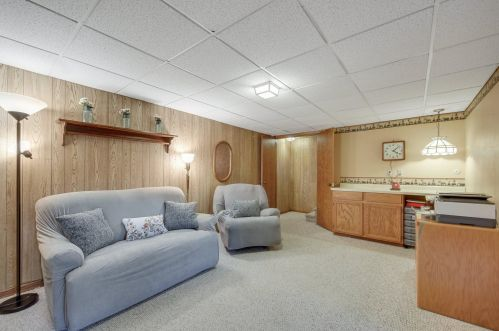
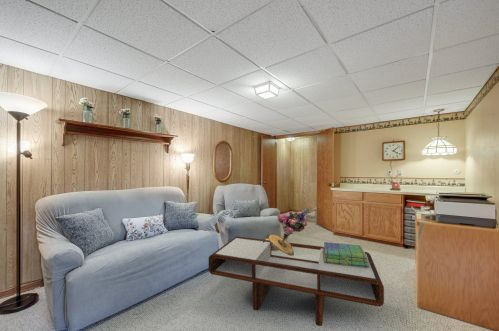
+ bouquet (285, 229)
+ coffee table (290, 277)
+ stack of books (343, 252)
